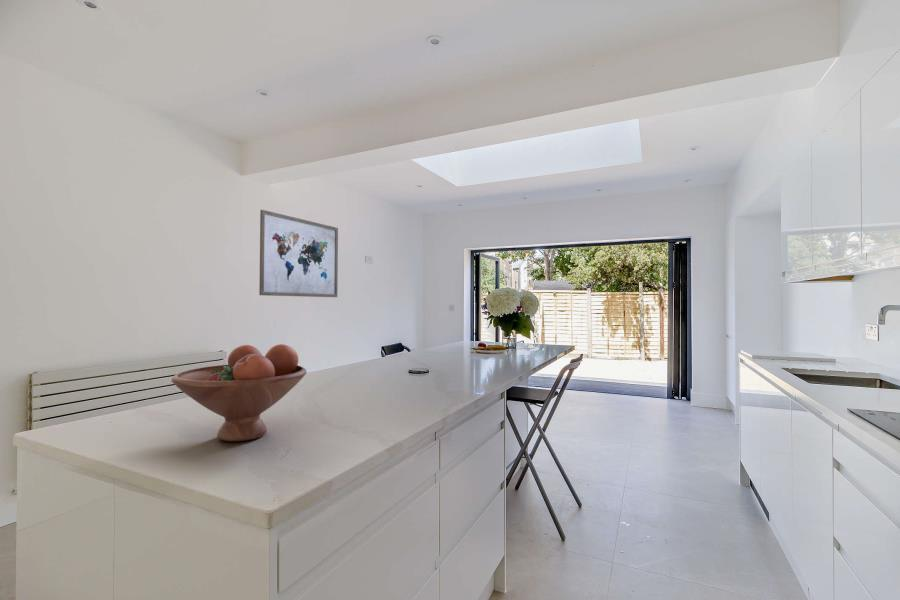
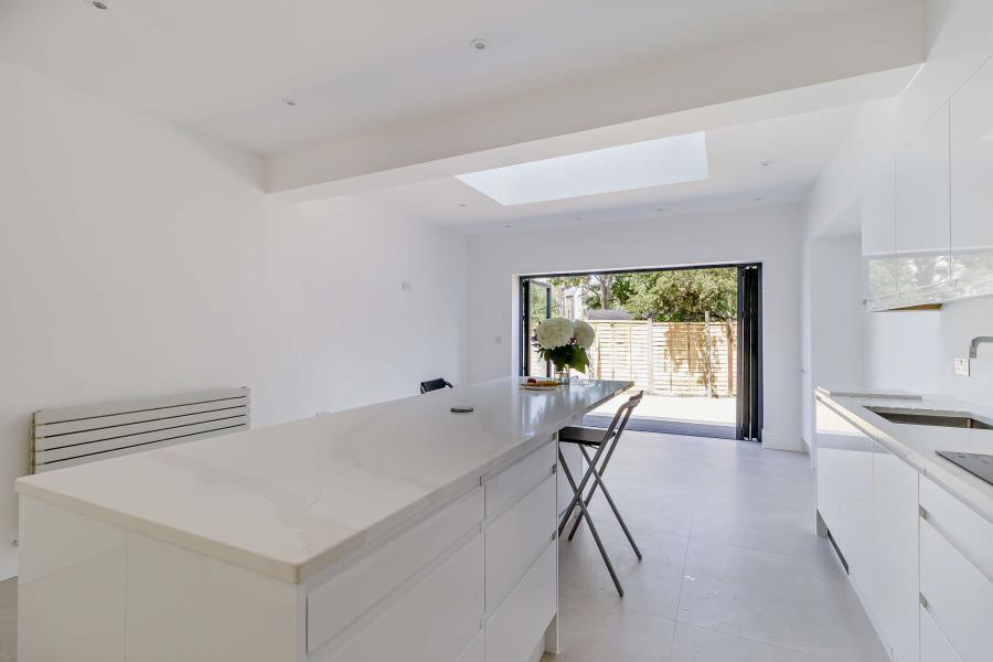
- wall art (302, 258)
- fruit bowl (243, 391)
